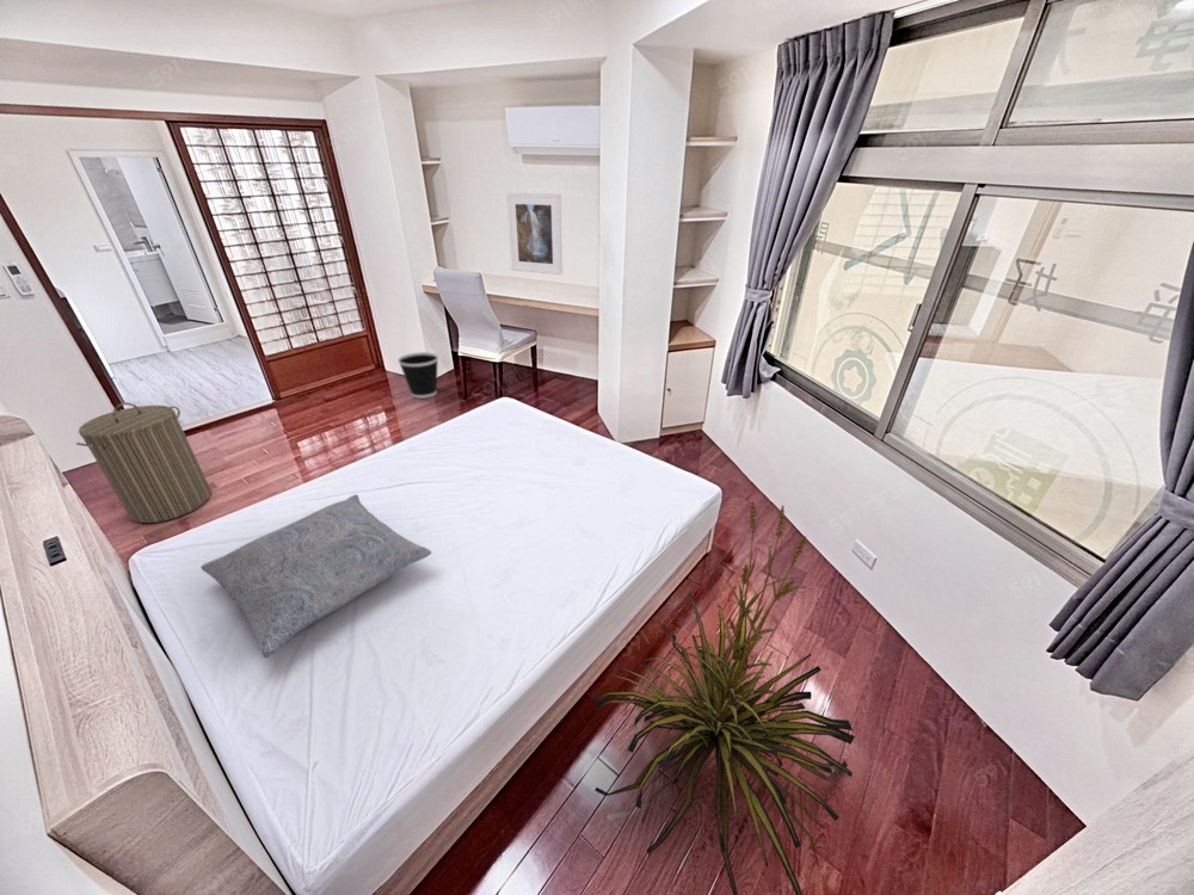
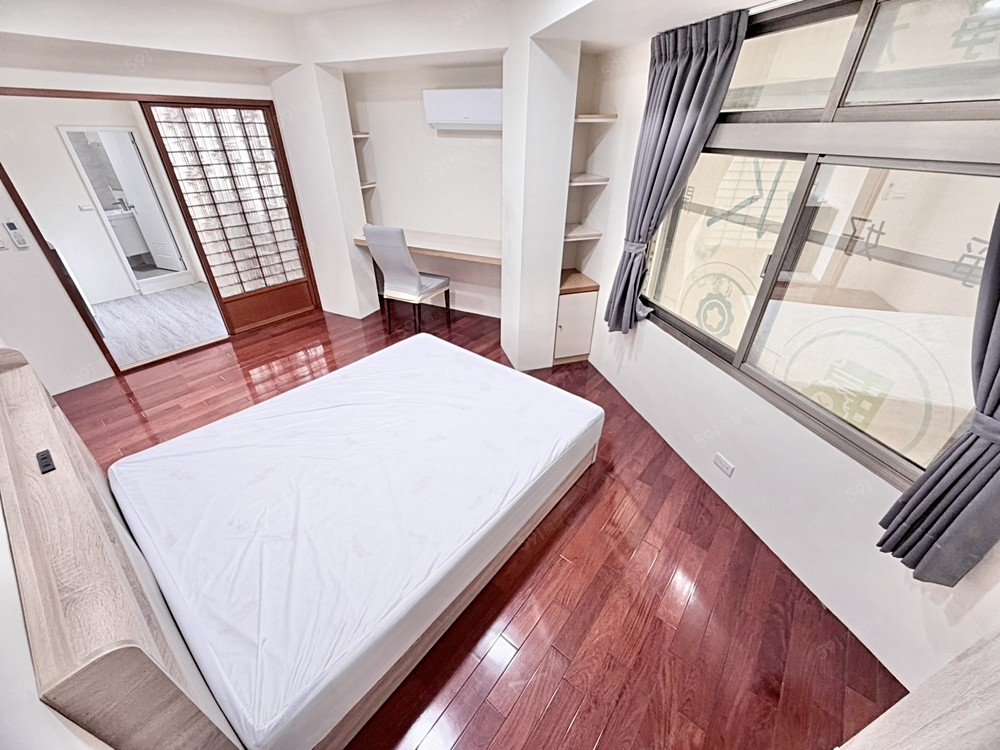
- laundry hamper (147, 456)
- wastebasket (420, 376)
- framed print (534, 234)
- pillow (319, 560)
- indoor plant (732, 656)
